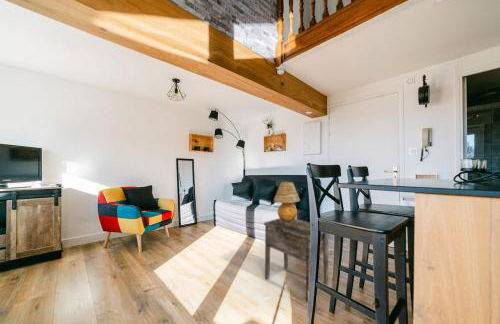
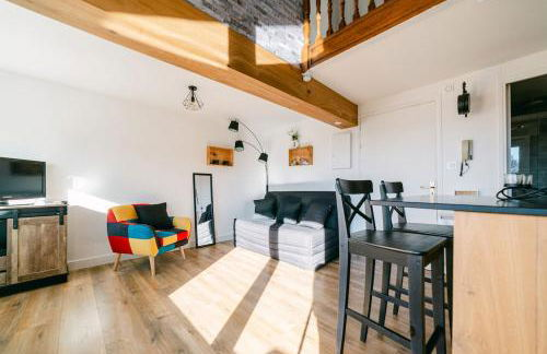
- side table (295, 253)
- table lamp (286, 201)
